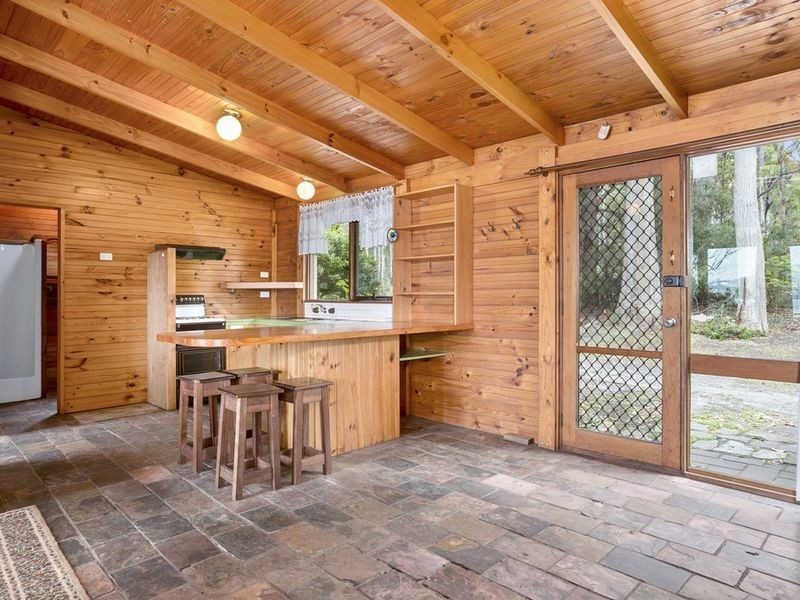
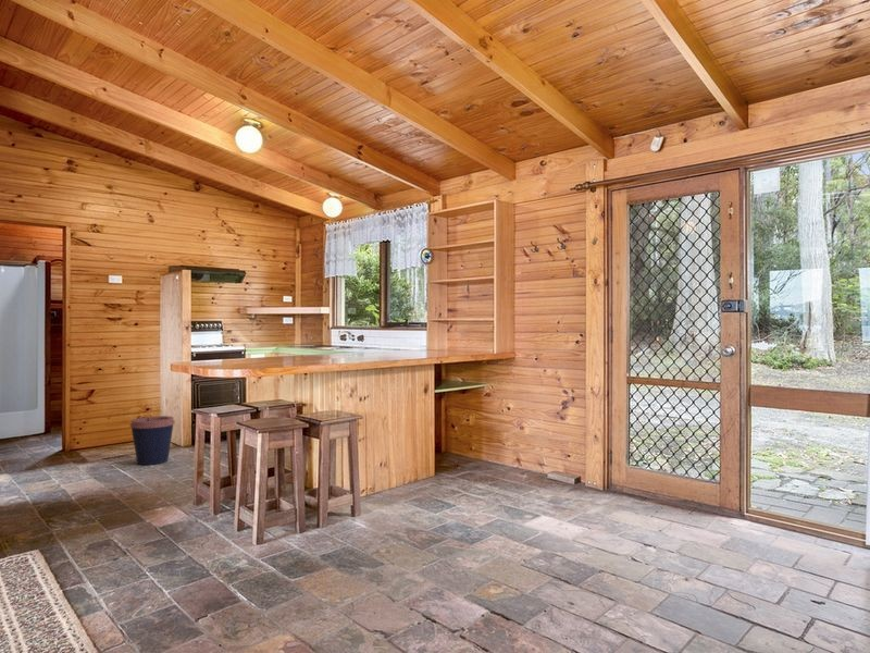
+ coffee cup (152, 440)
